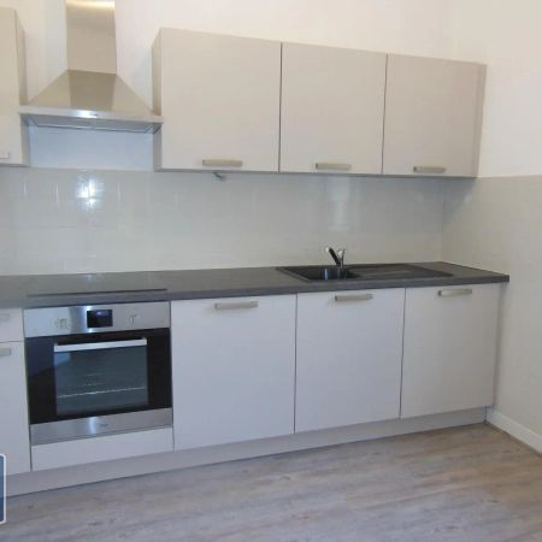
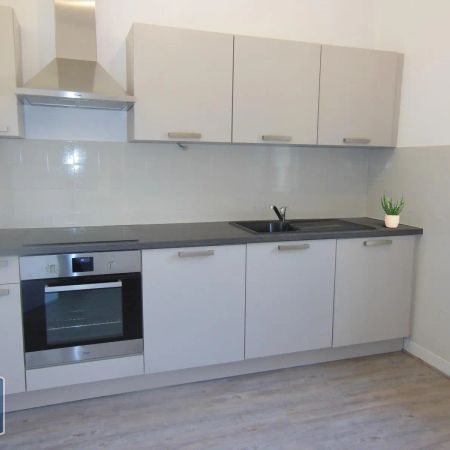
+ potted plant (391, 208)
